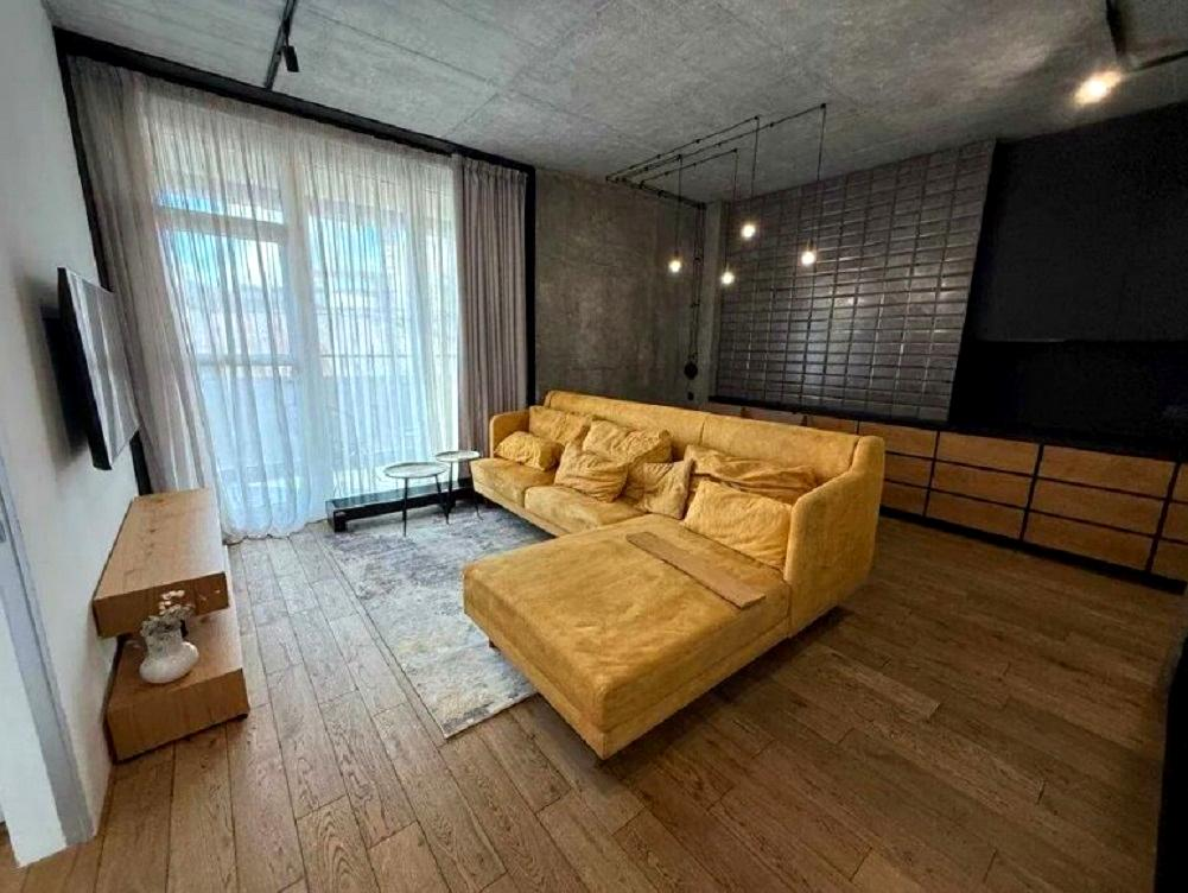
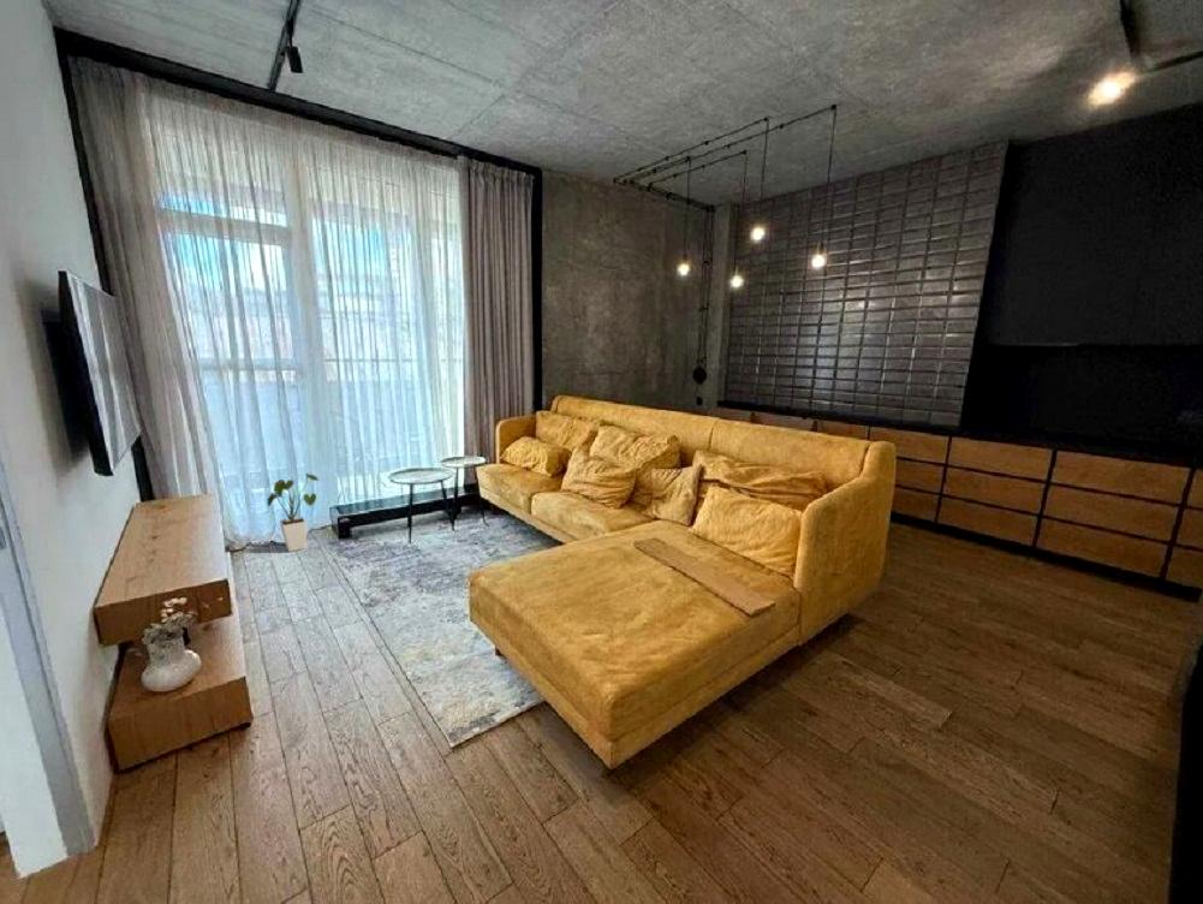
+ house plant (296, 512)
